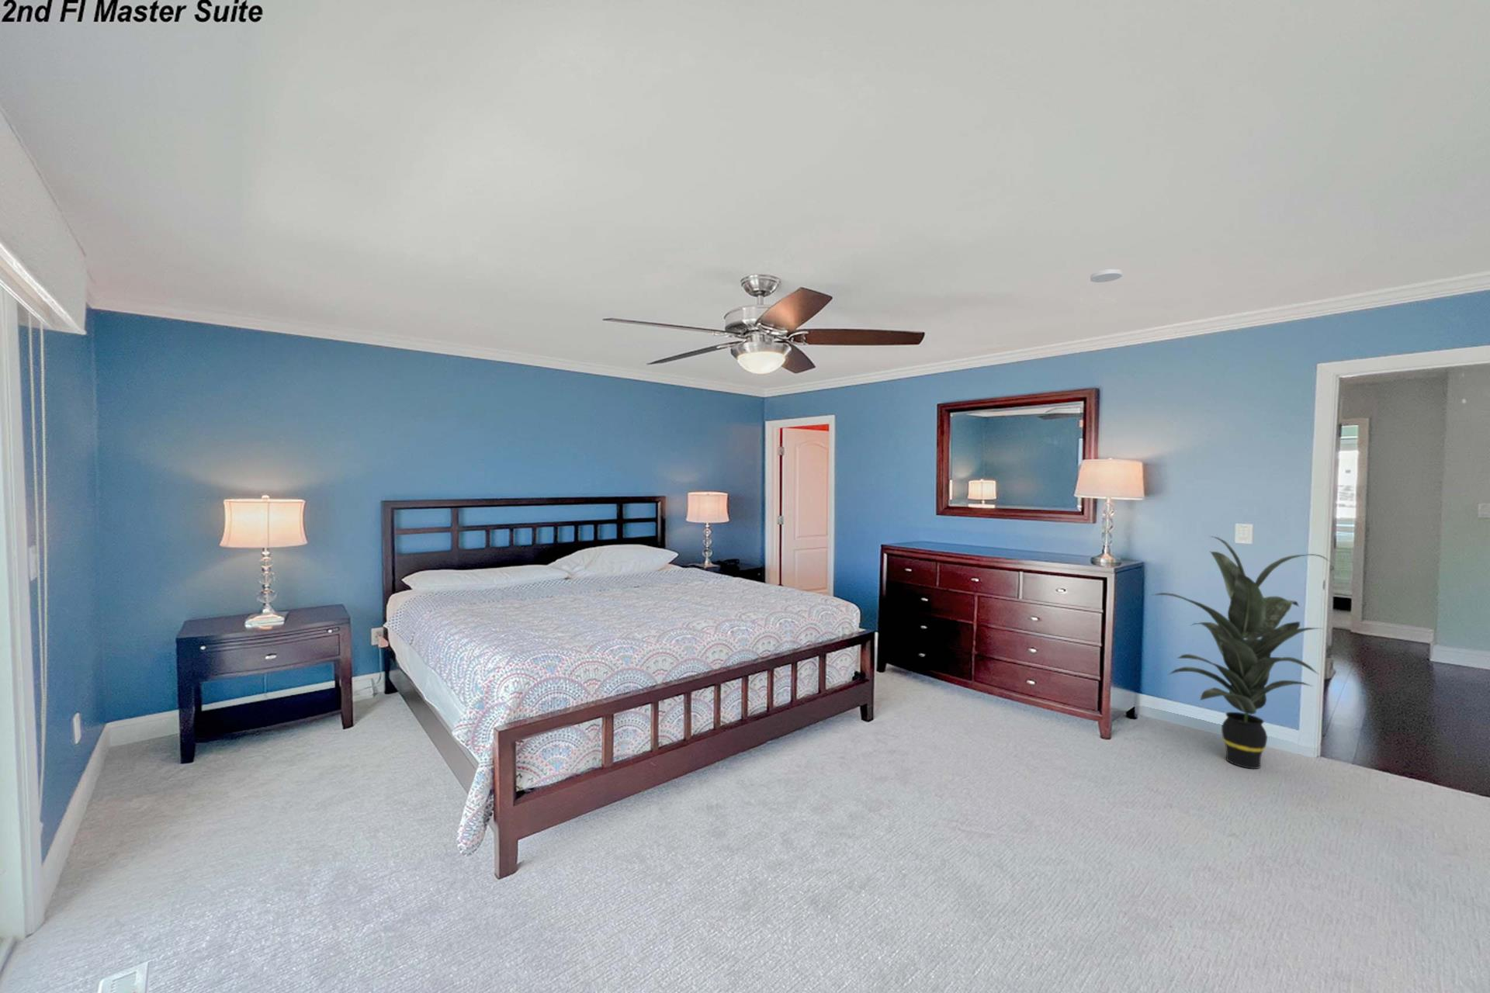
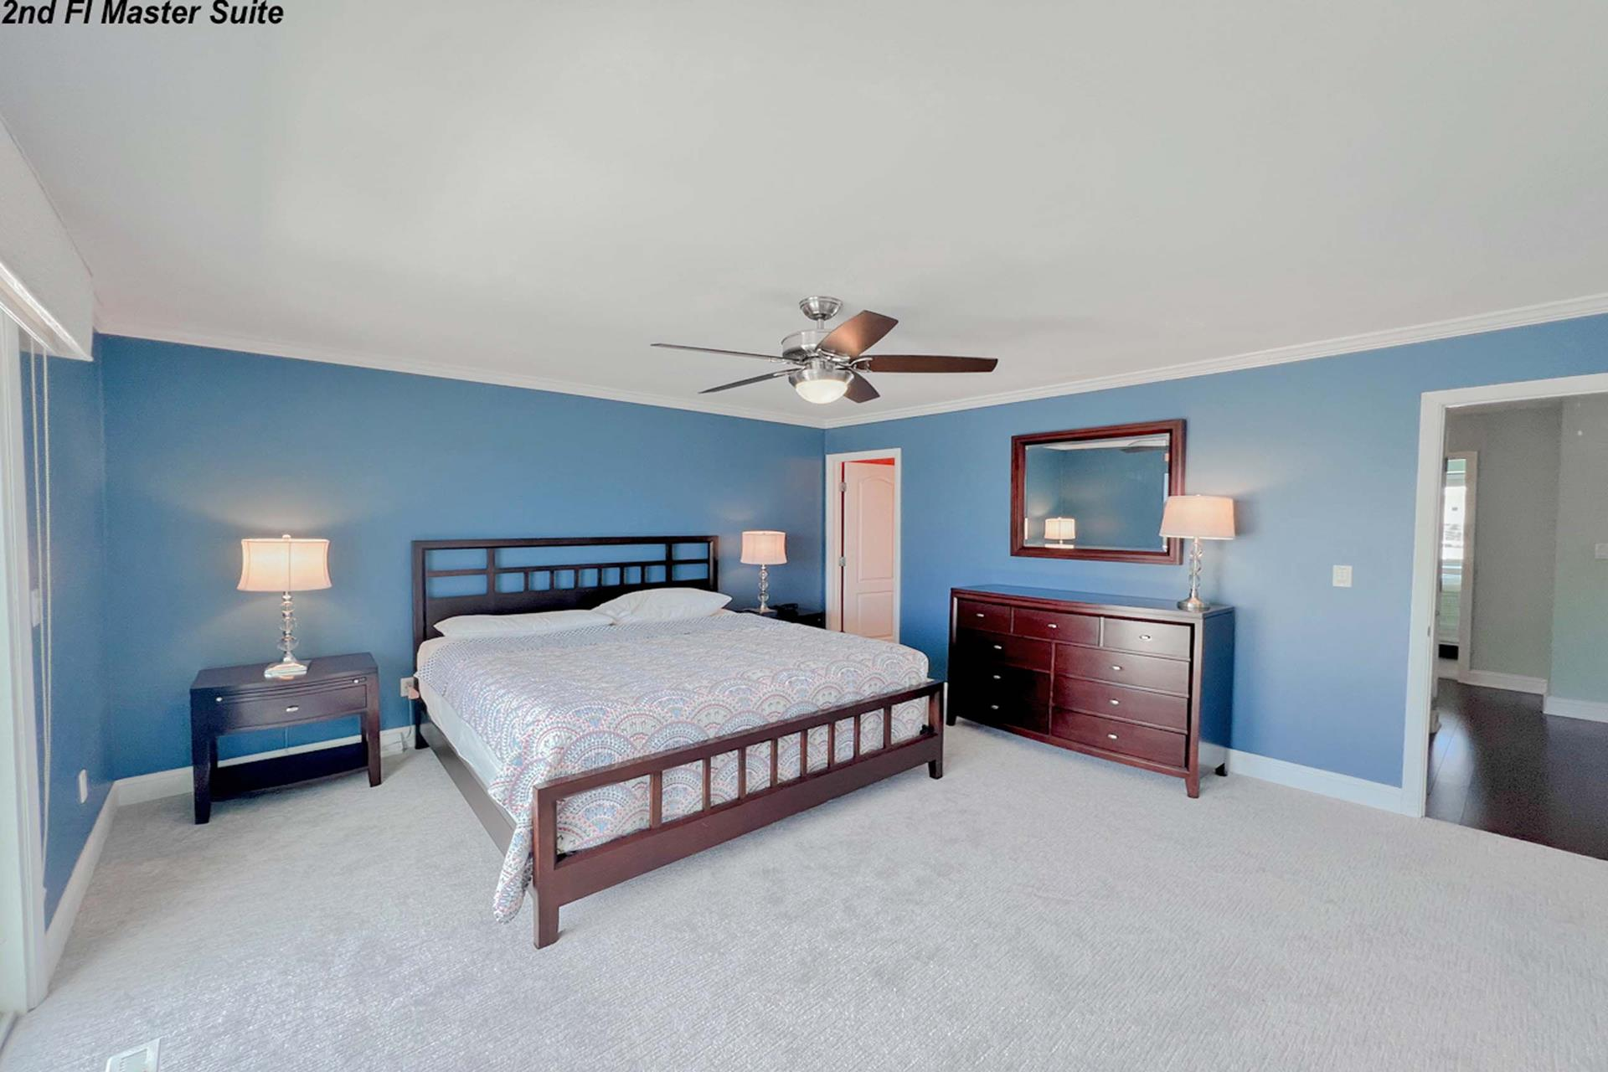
- indoor plant (1237, 648)
- smoke detector (1105, 275)
